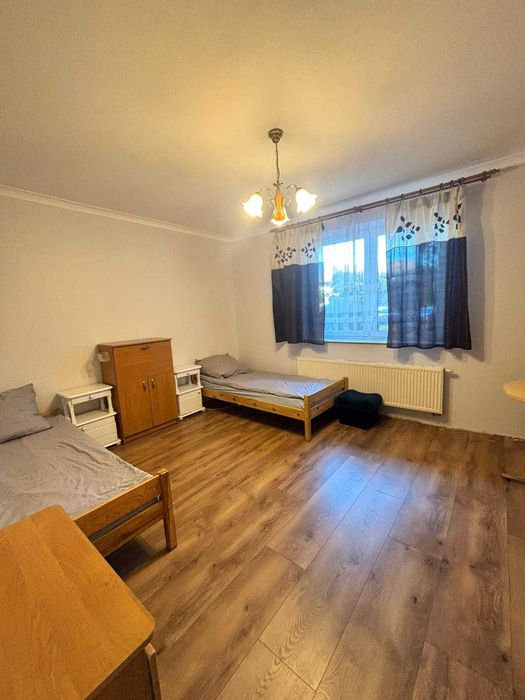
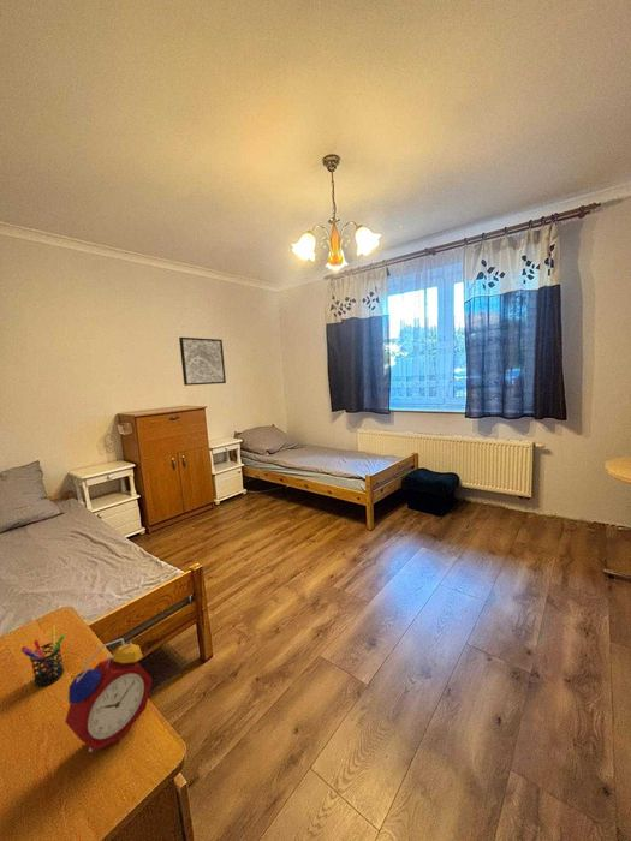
+ alarm clock (107, 685)
+ pen holder (49, 655)
+ wall art (203, 362)
